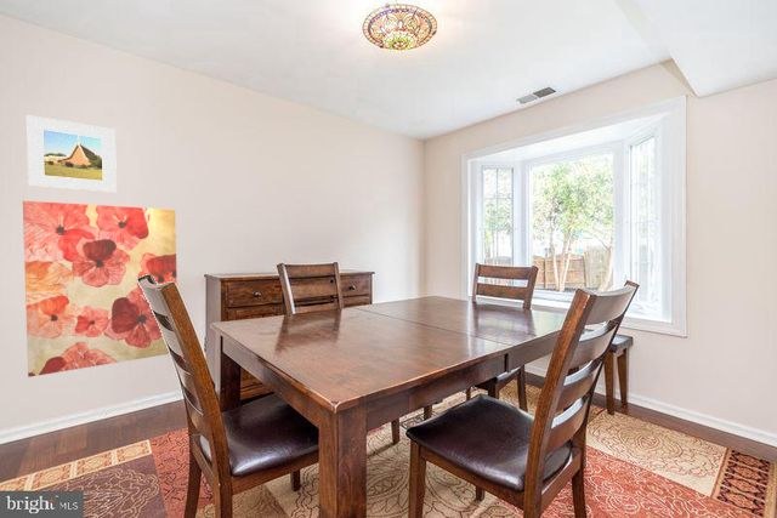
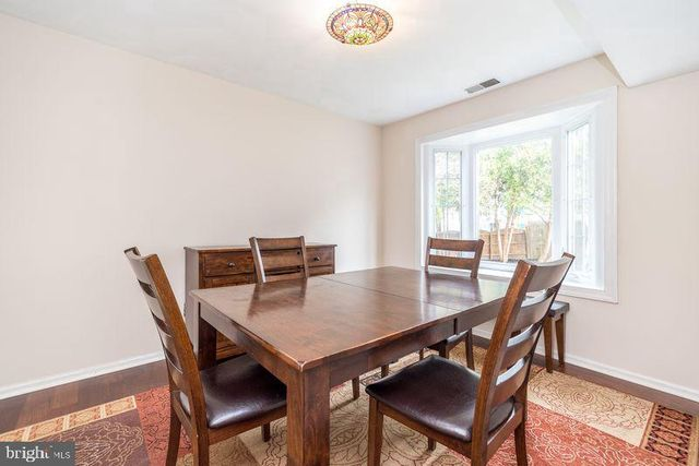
- wall art (108, 284)
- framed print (74, 155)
